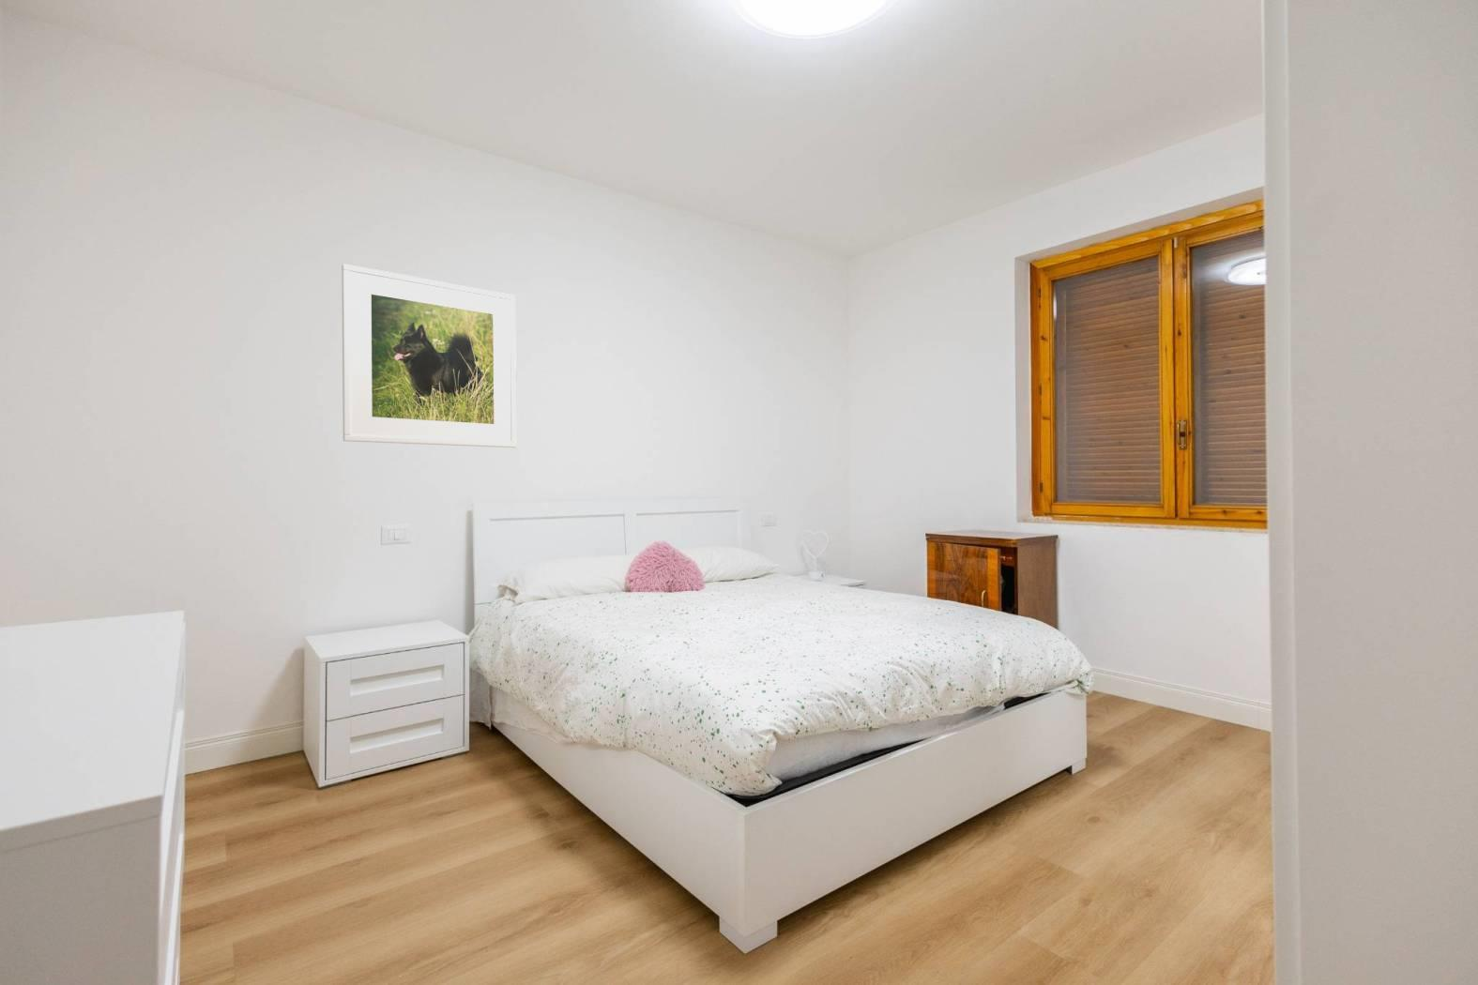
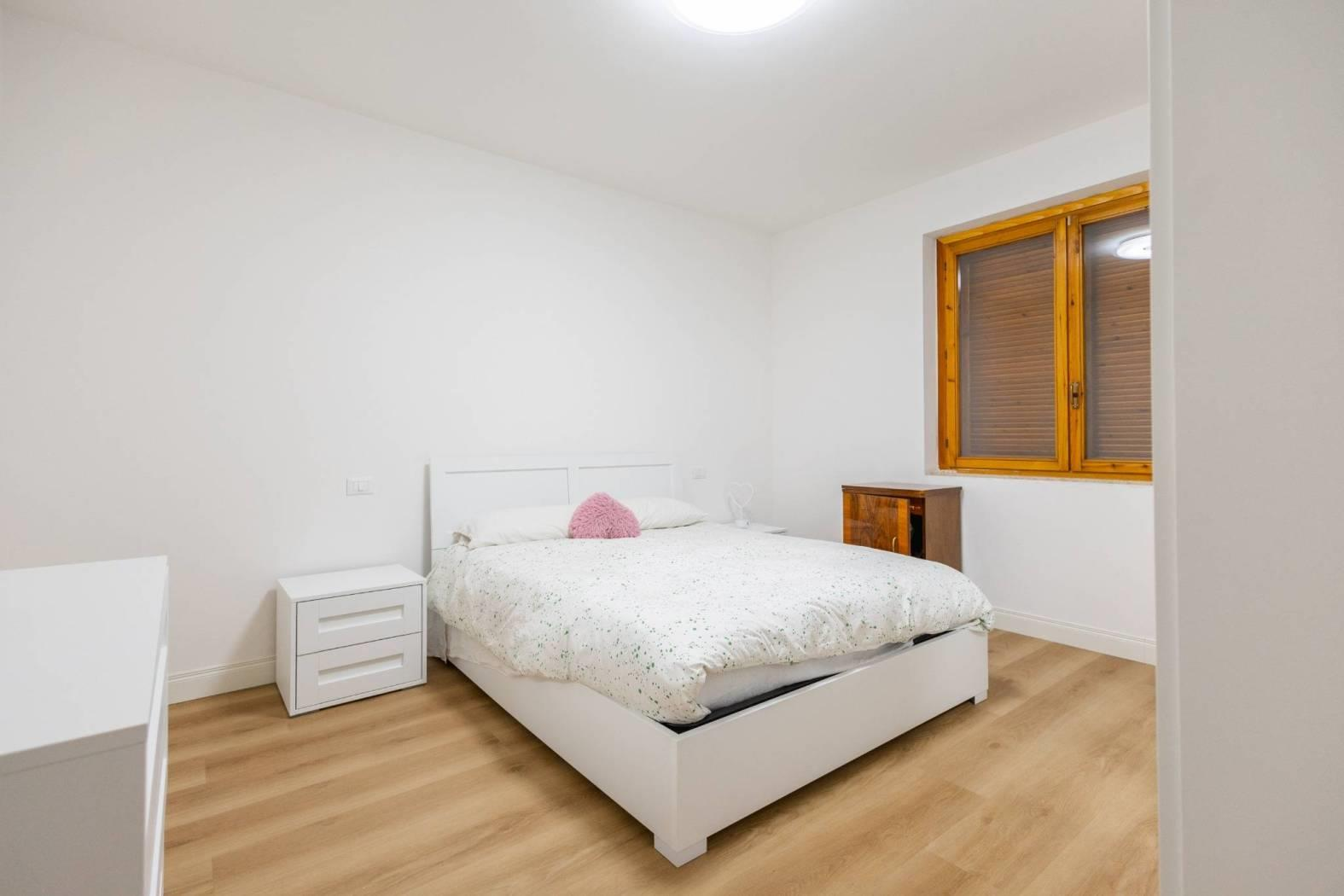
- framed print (435, 362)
